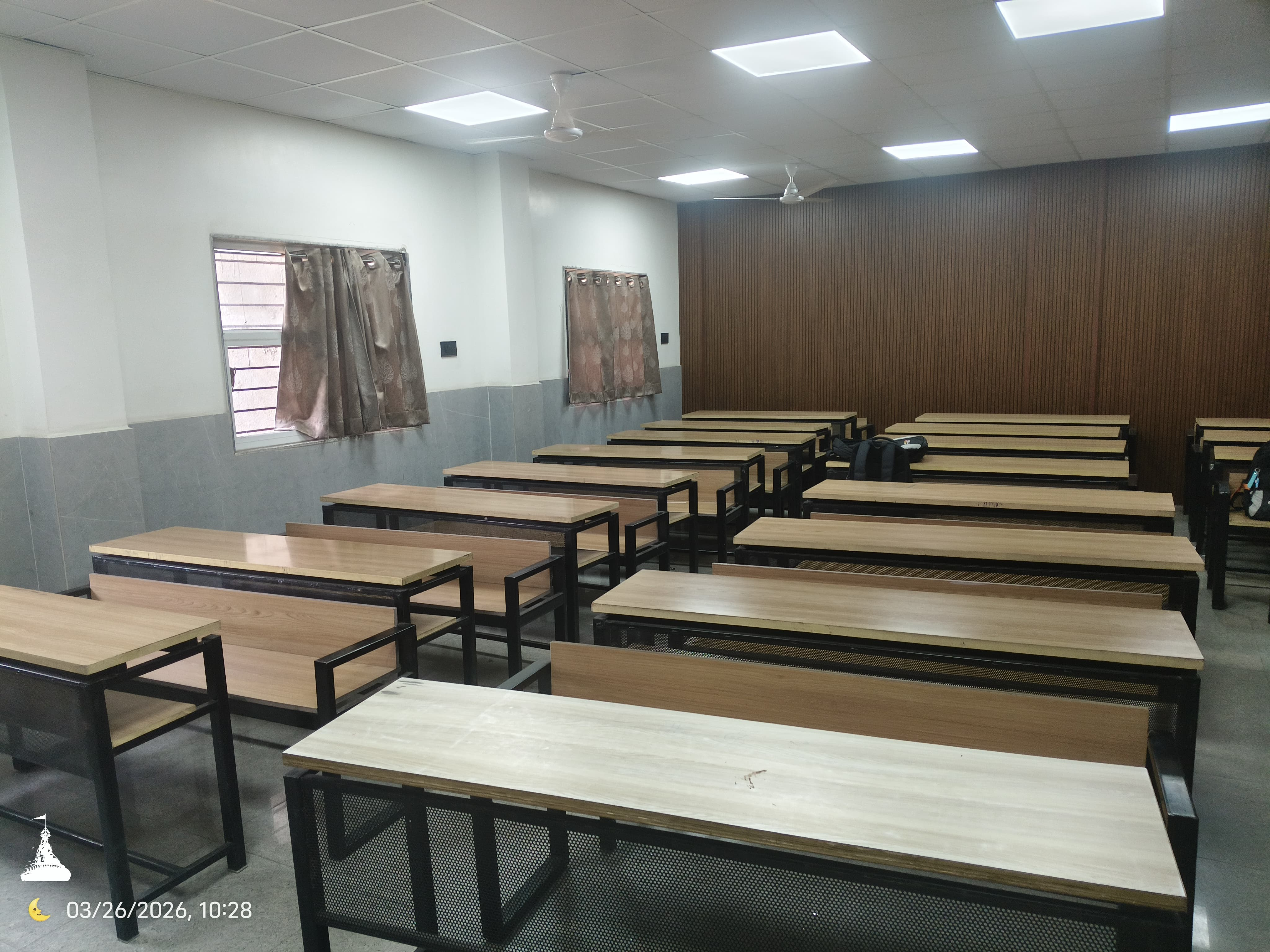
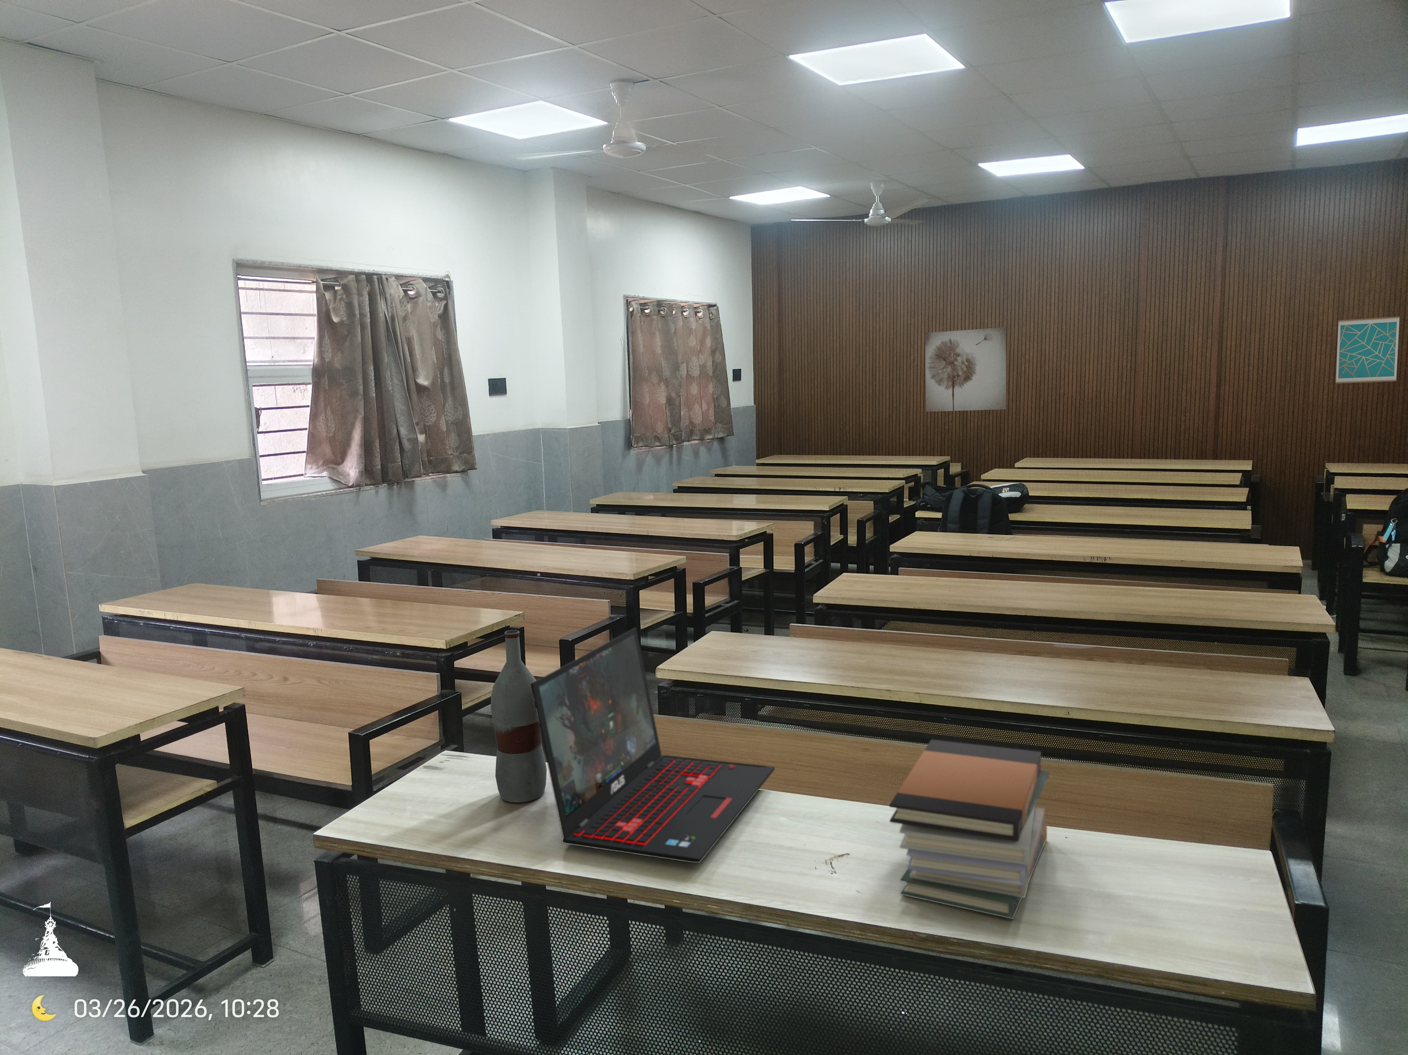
+ book stack (973, 822)
+ laptop (657, 734)
+ wall art (1367, 350)
+ wall art (965, 370)
+ bottle (517, 714)
